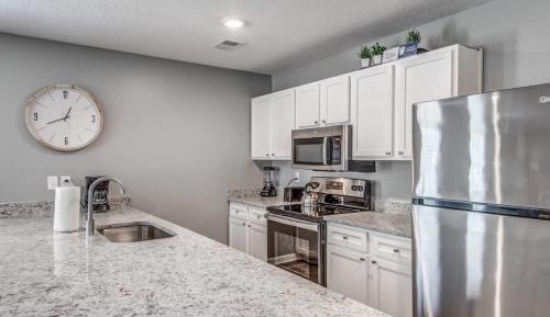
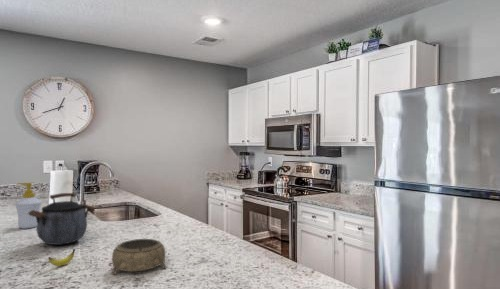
+ banana (62, 259)
+ kettle (62, 218)
+ soap bottle (28, 204)
+ decorative bowl (137, 255)
